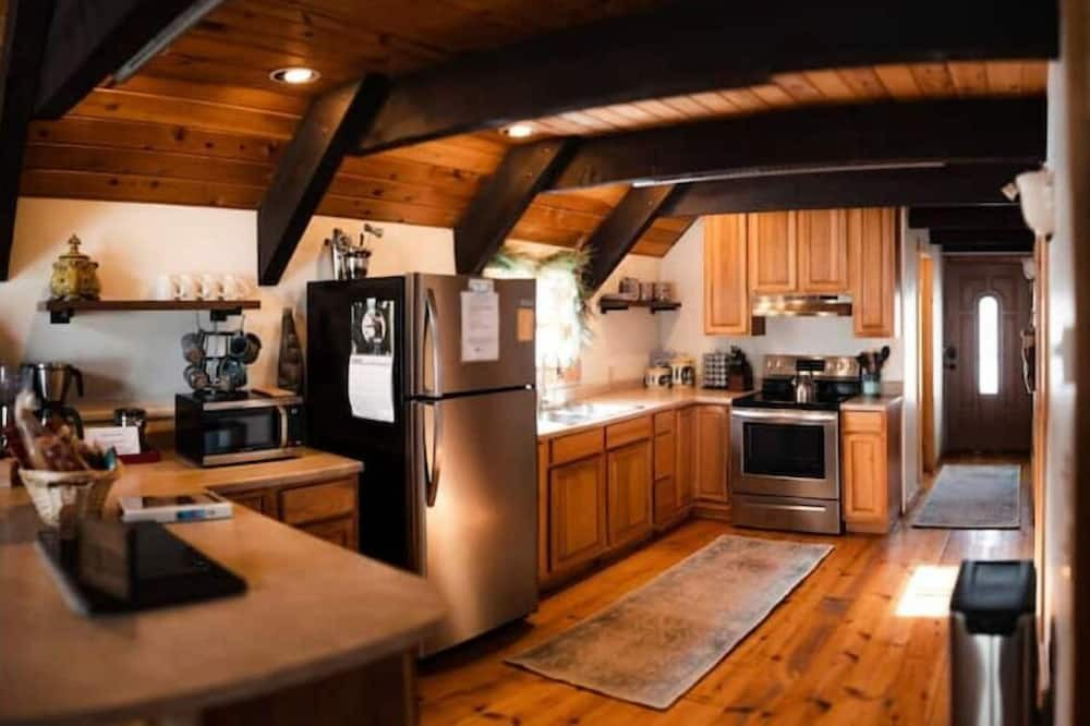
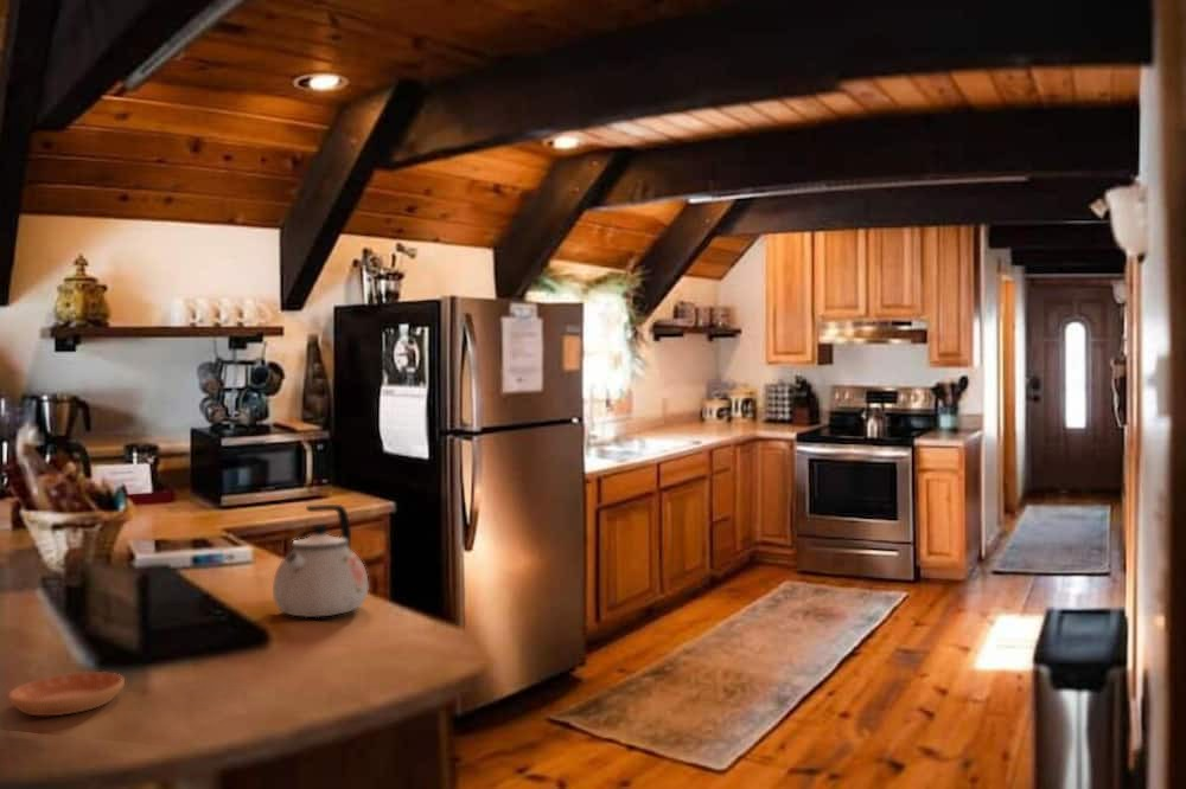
+ kettle (319, 558)
+ saucer (68, 694)
